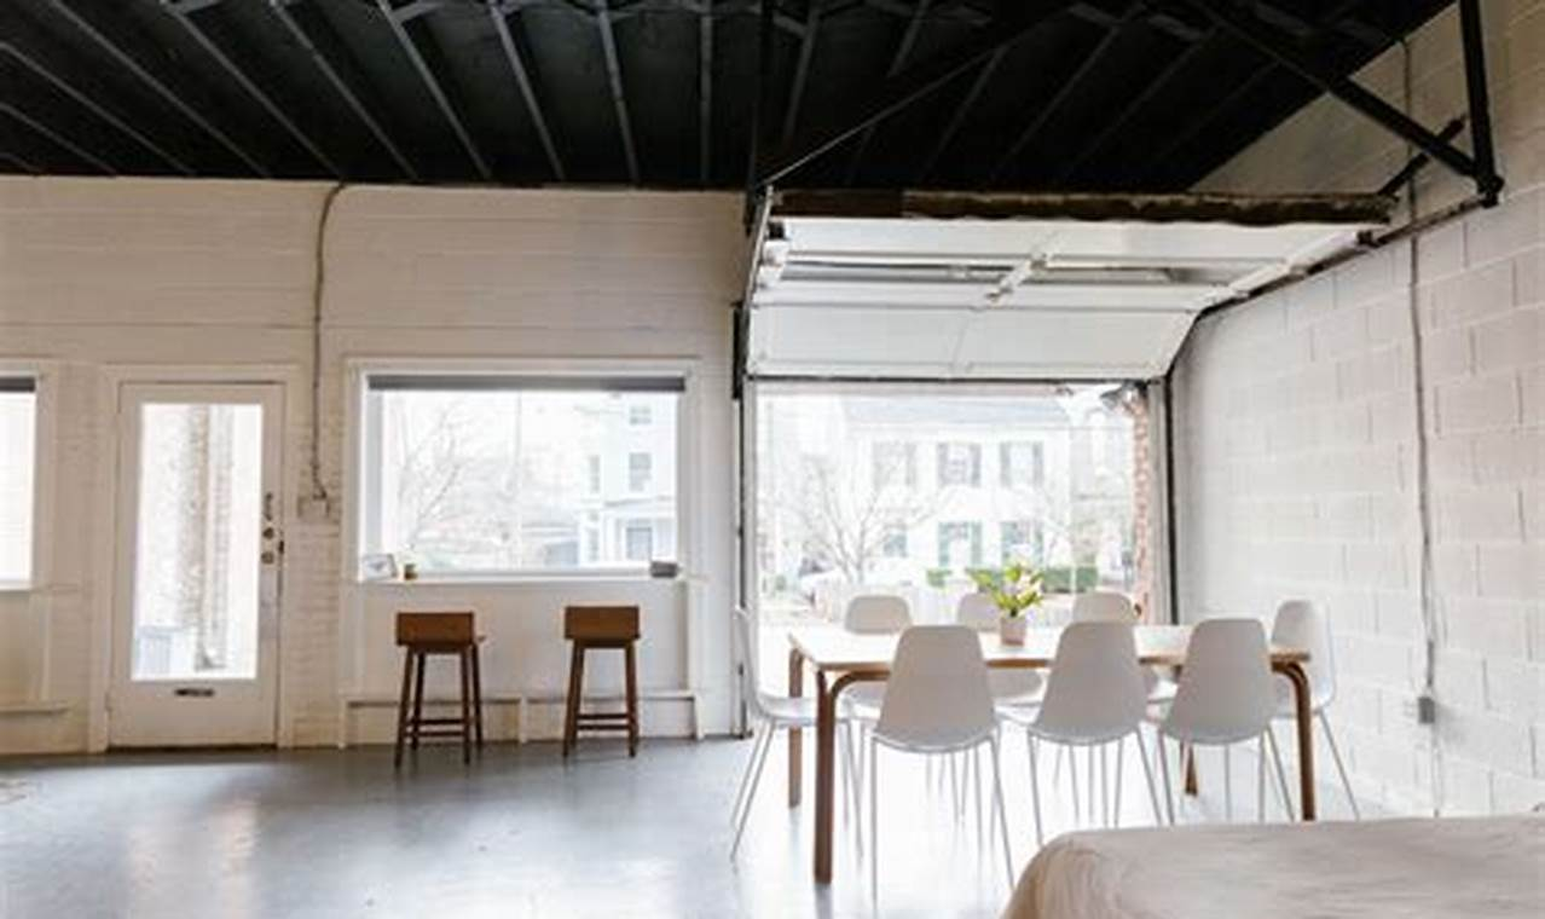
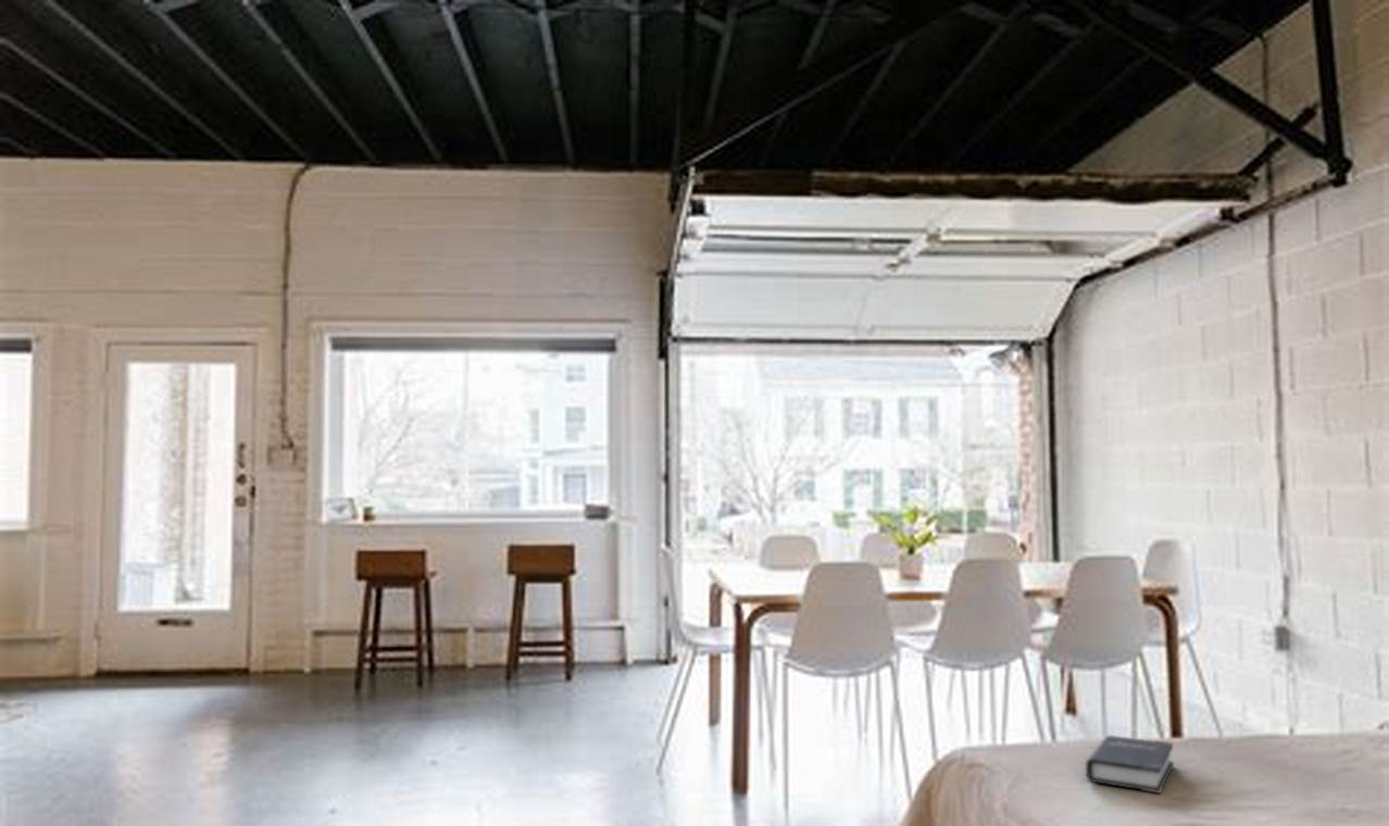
+ hardback book (1130, 762)
